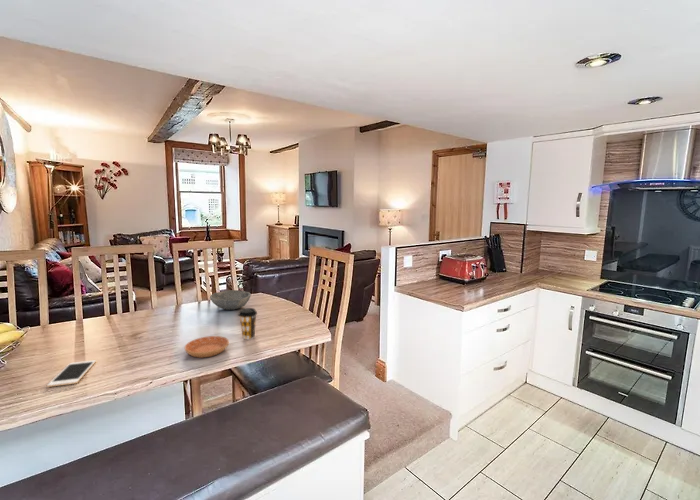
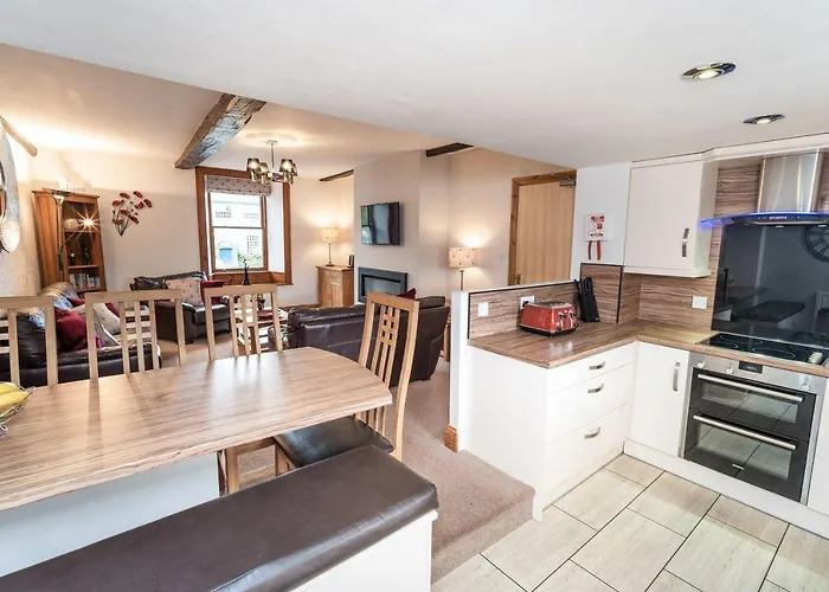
- bowl (231, 301)
- coffee cup (248, 323)
- saucer (207, 347)
- cell phone (73, 372)
